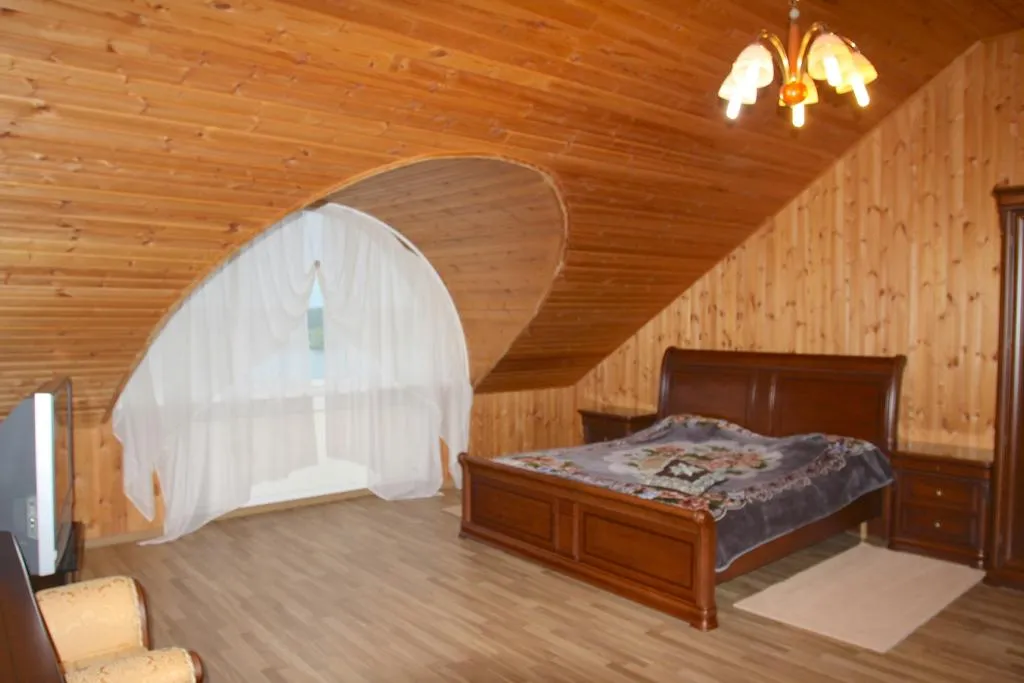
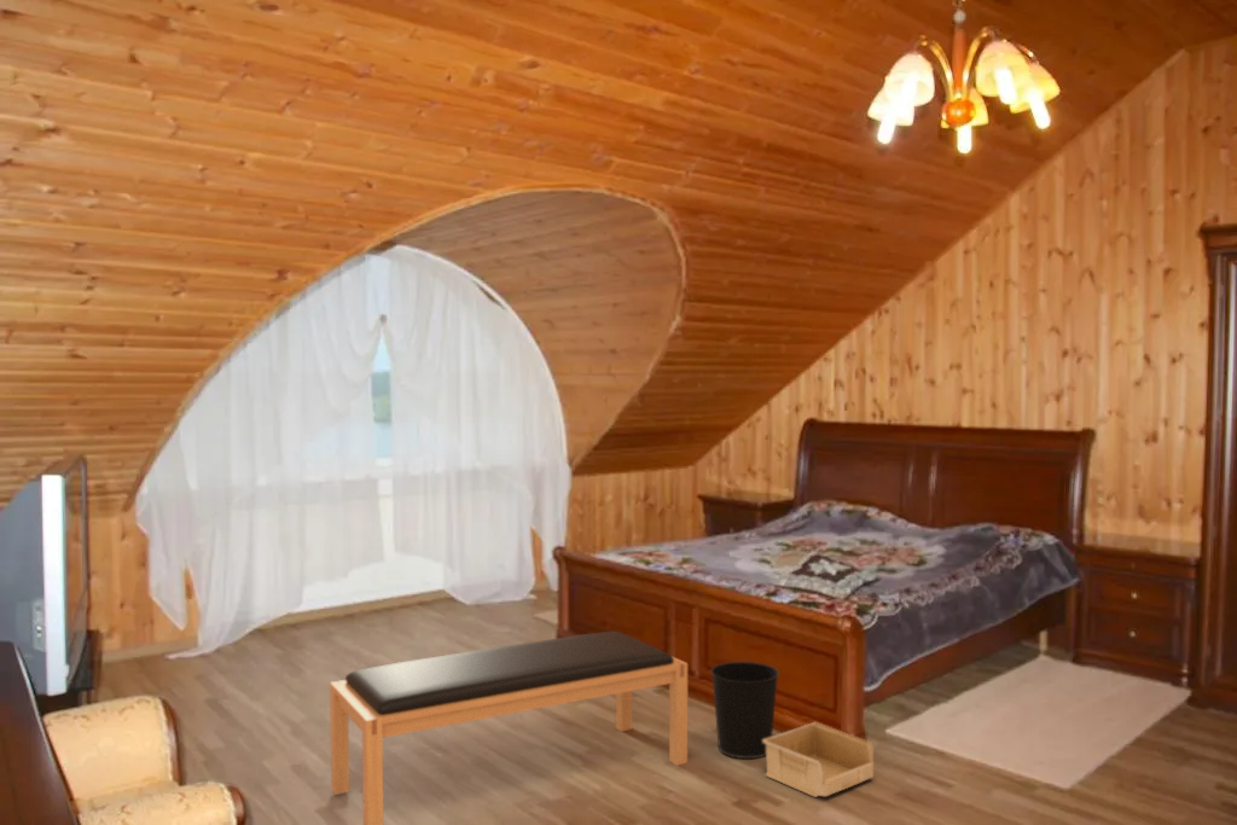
+ storage bin (819, 759)
+ wastebasket (744, 709)
+ bench (512, 713)
